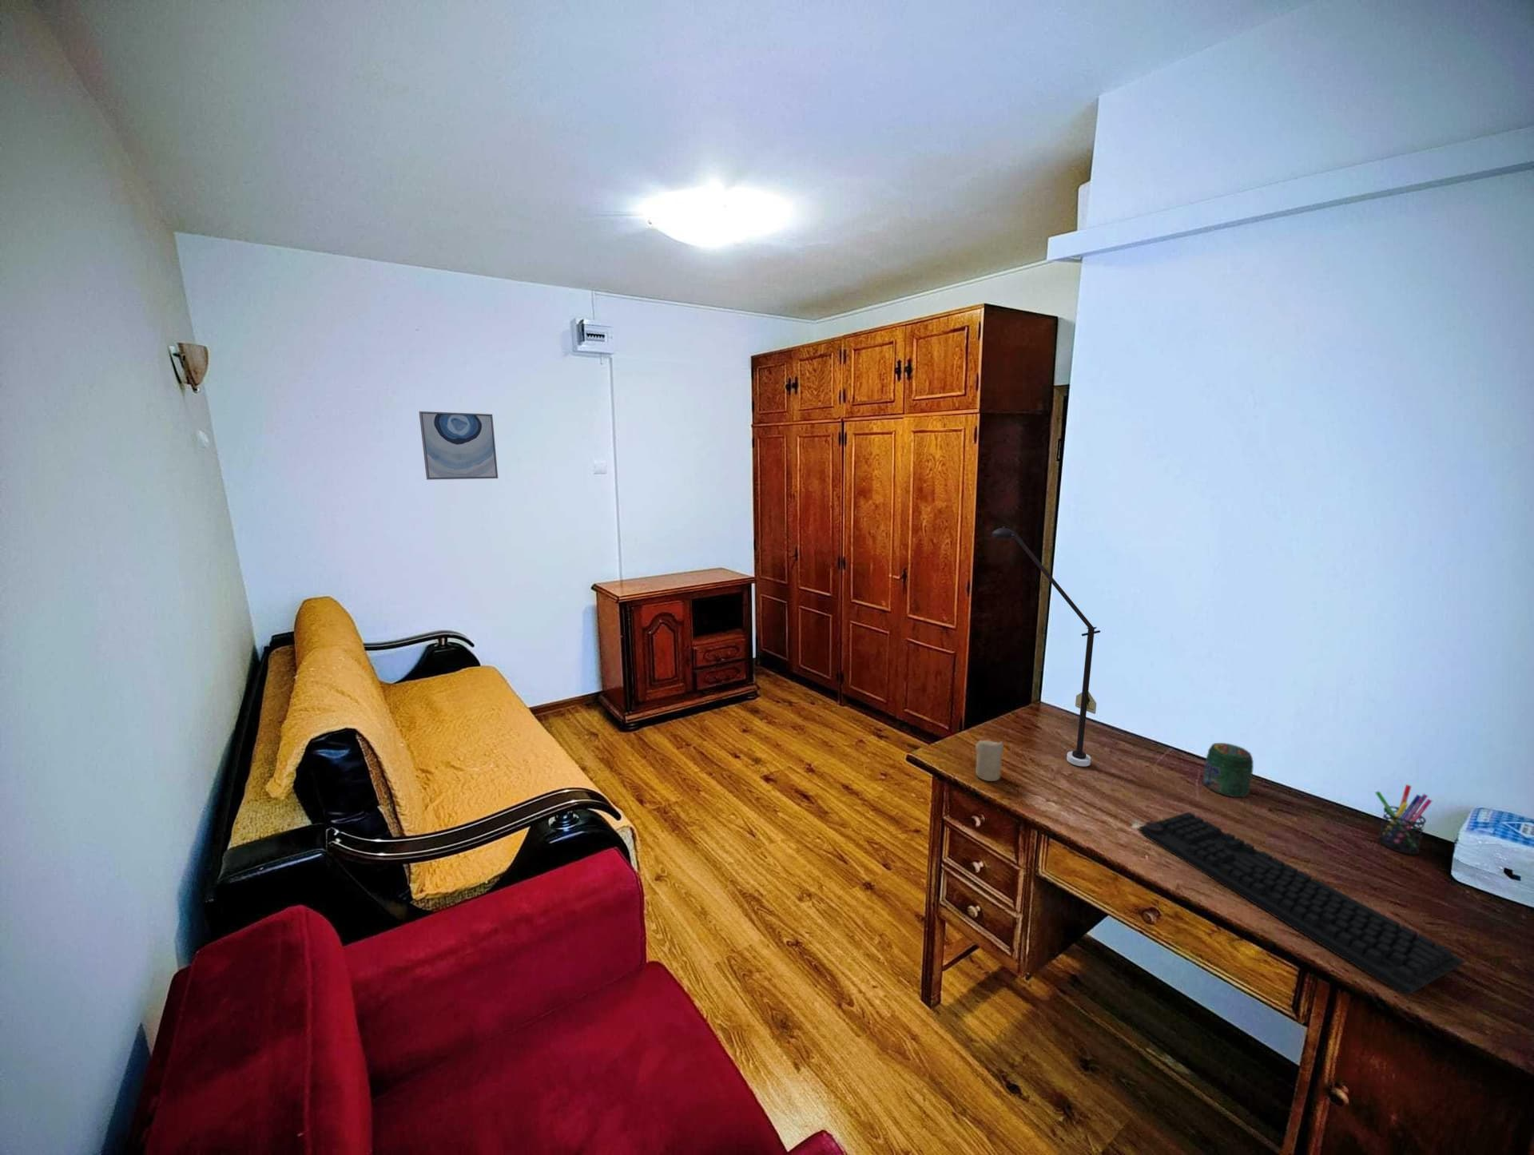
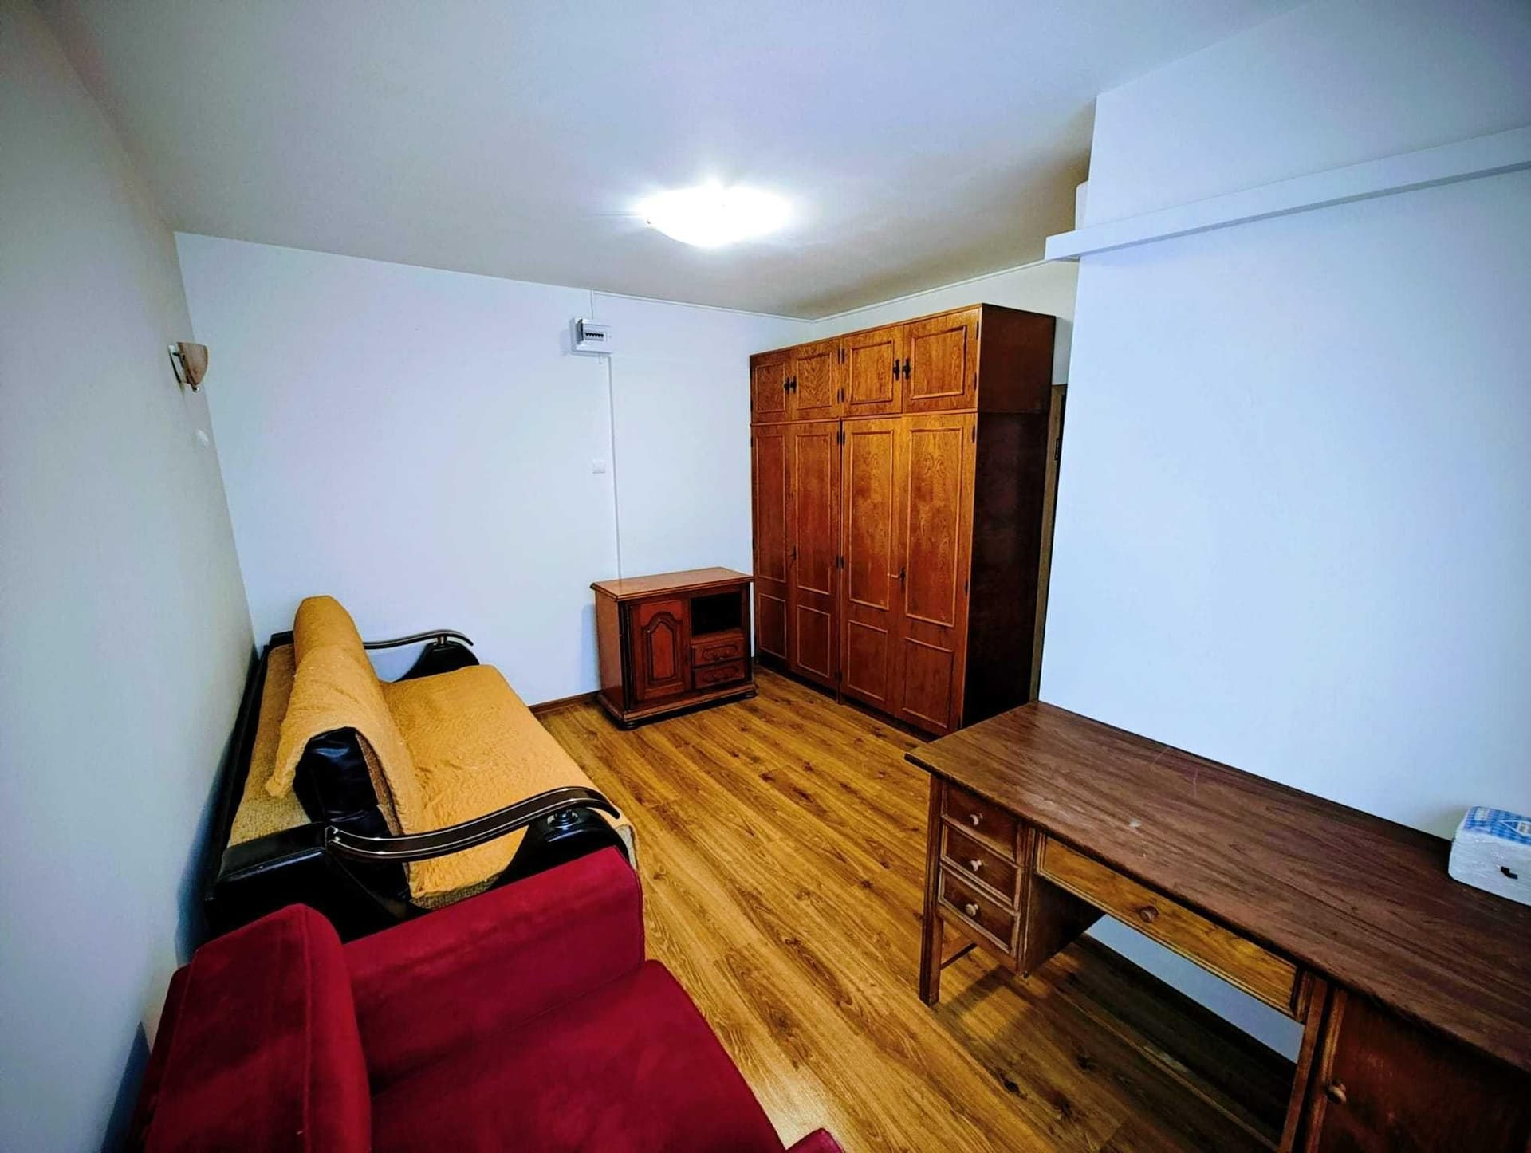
- candle (988, 756)
- pen holder (1398, 815)
- keyboard (1276, 884)
- jar (1228, 768)
- desk lamp (1081, 635)
- wall art (460, 445)
